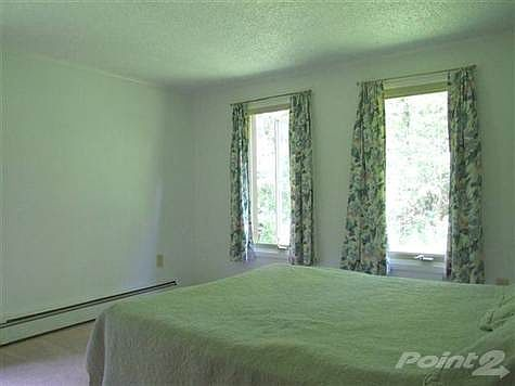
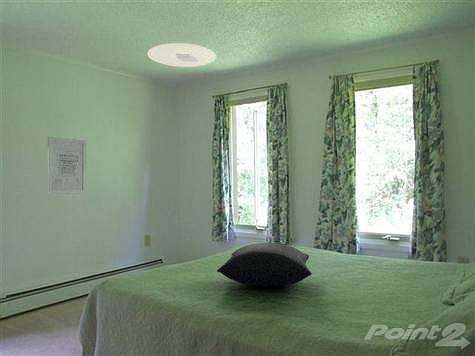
+ pillow (267, 264)
+ ceiling light (182, 52)
+ wall art (67, 166)
